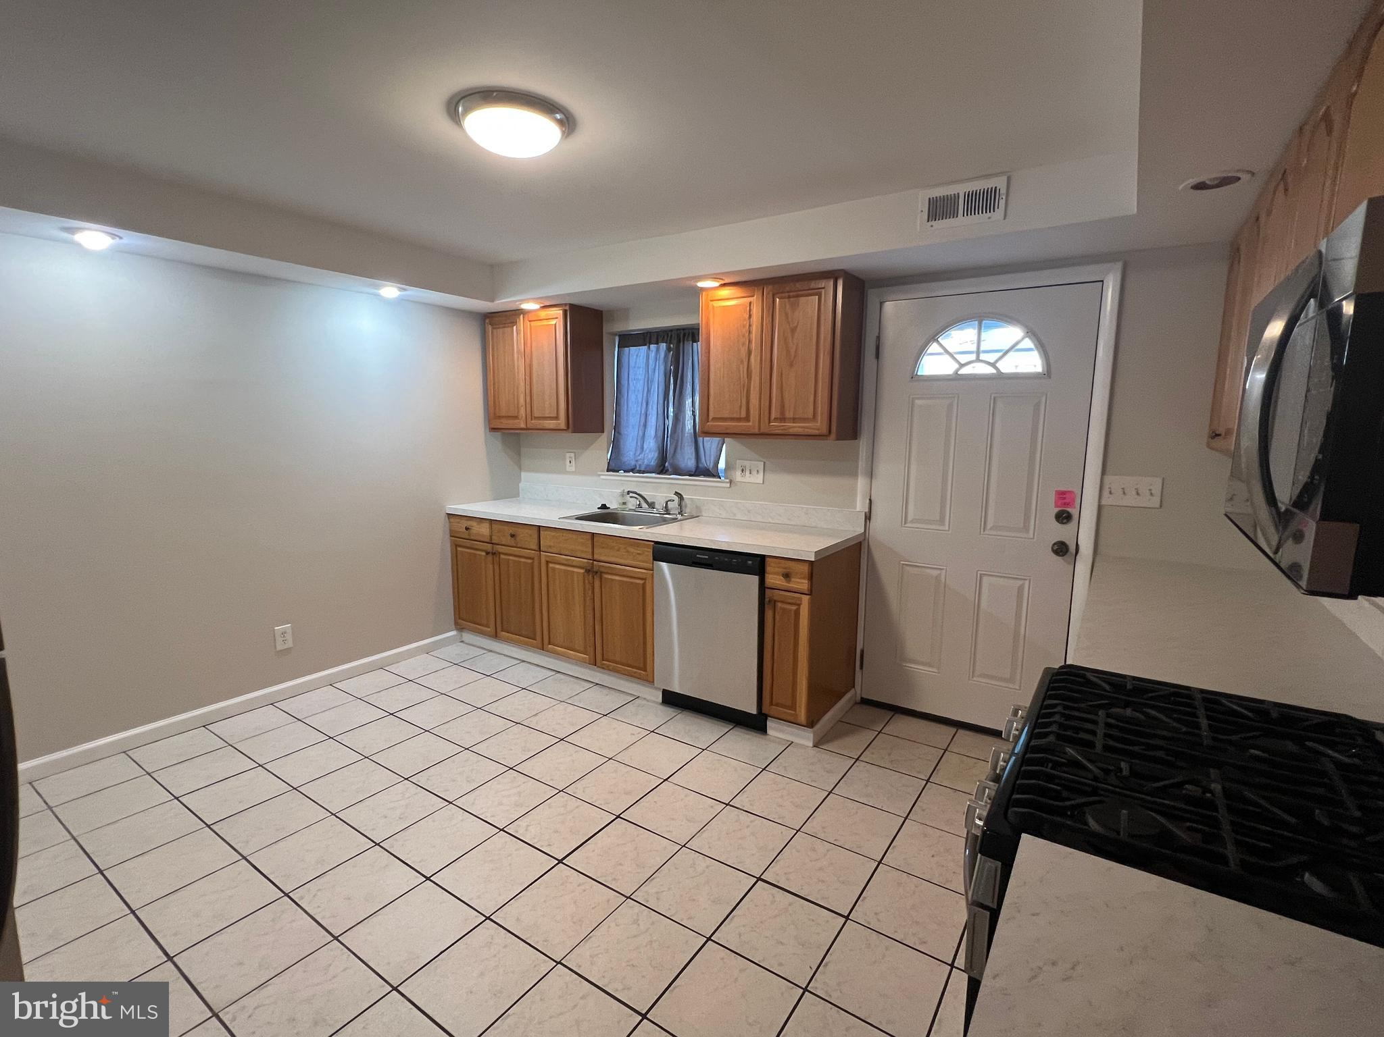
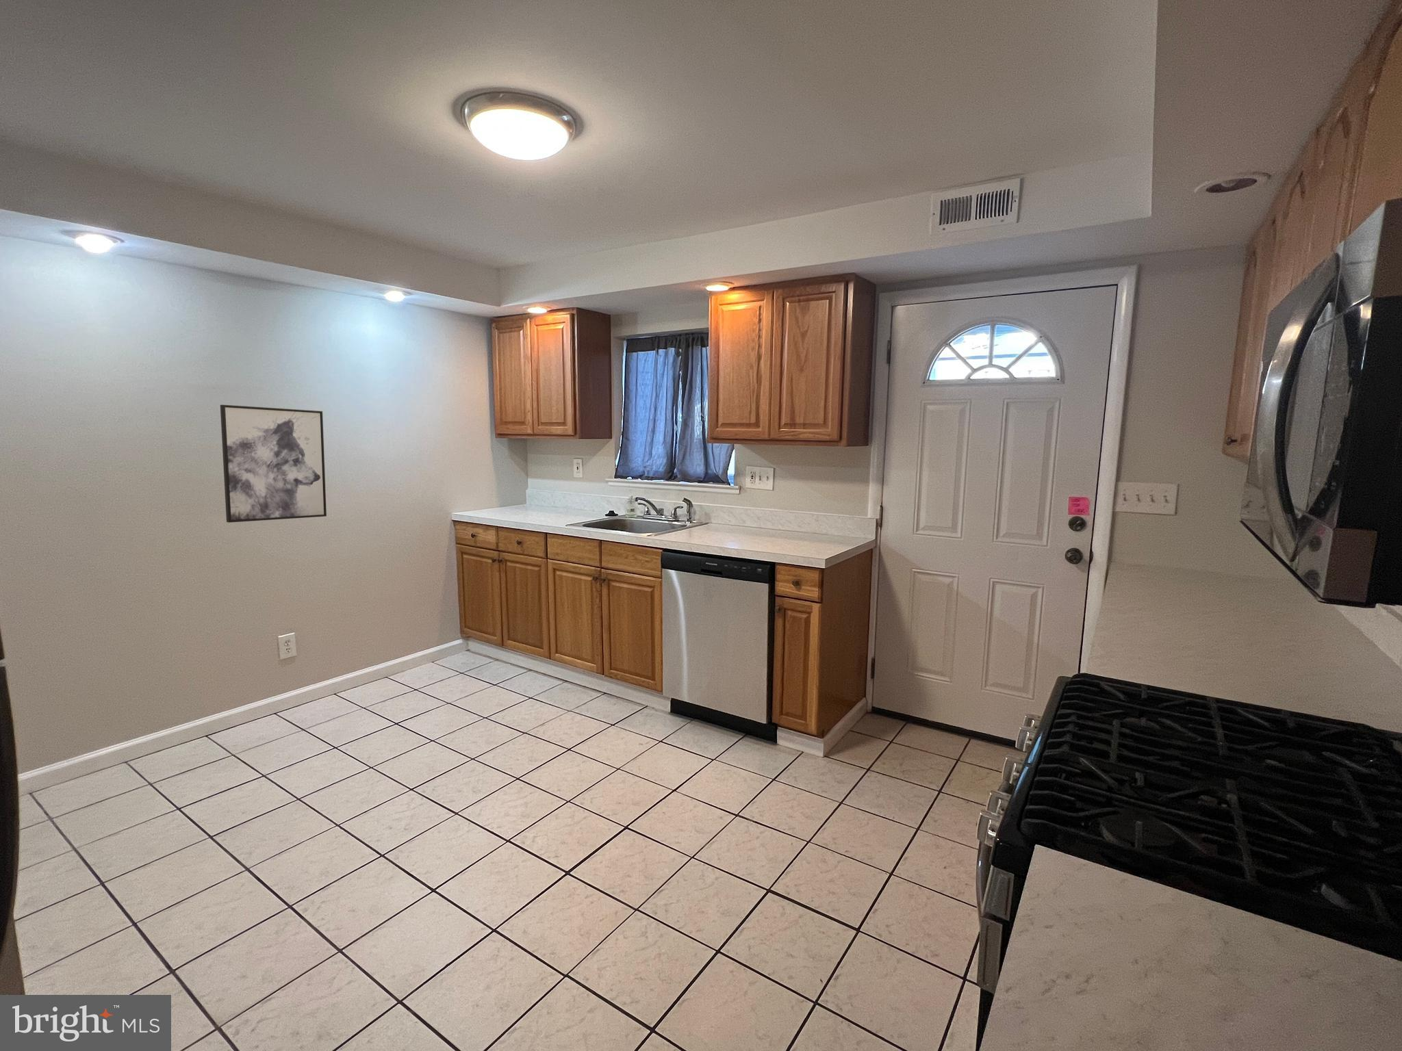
+ wall art (277, 464)
